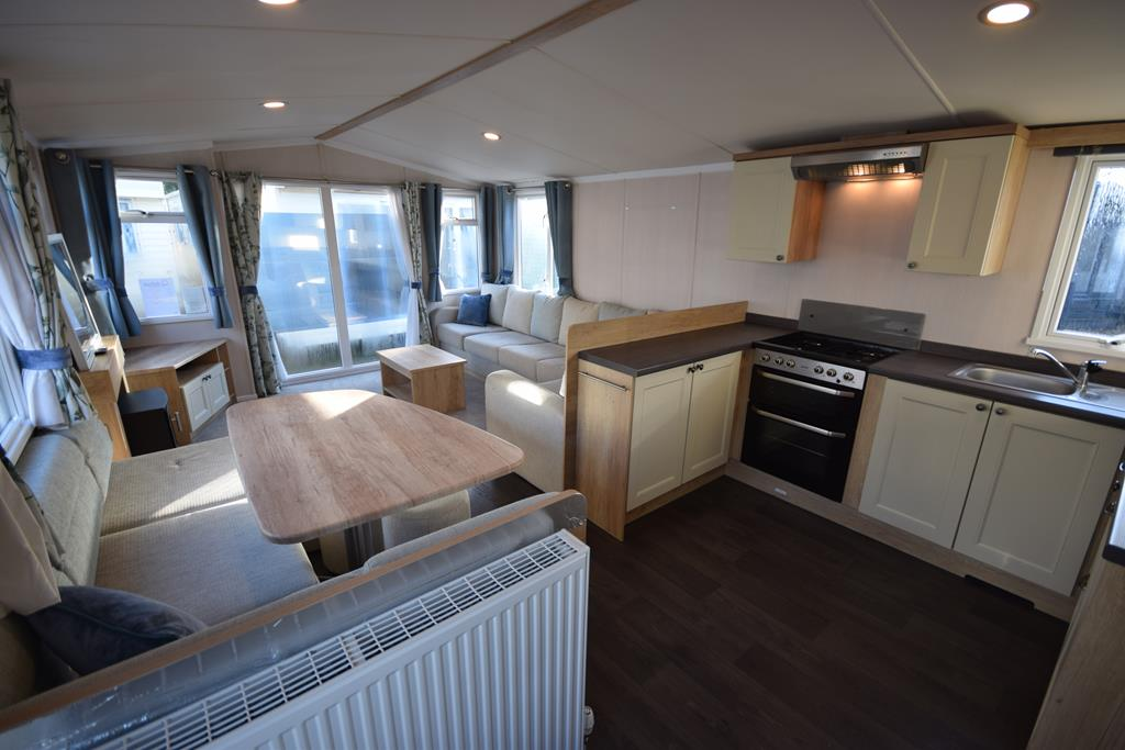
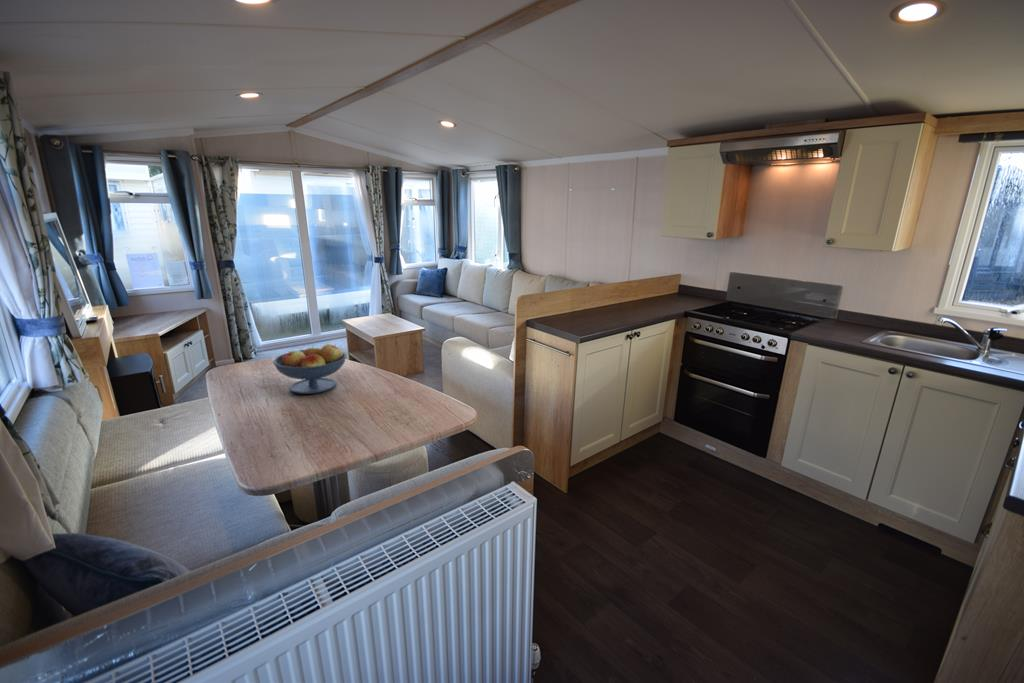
+ fruit bowl (311, 366)
